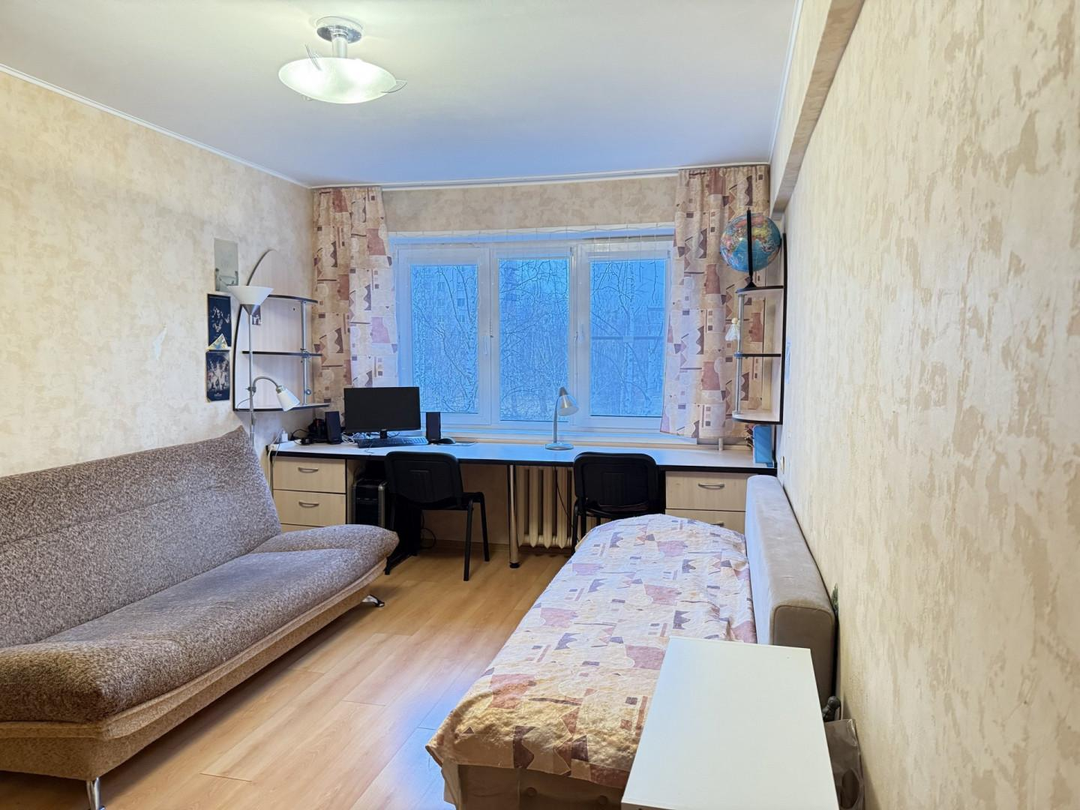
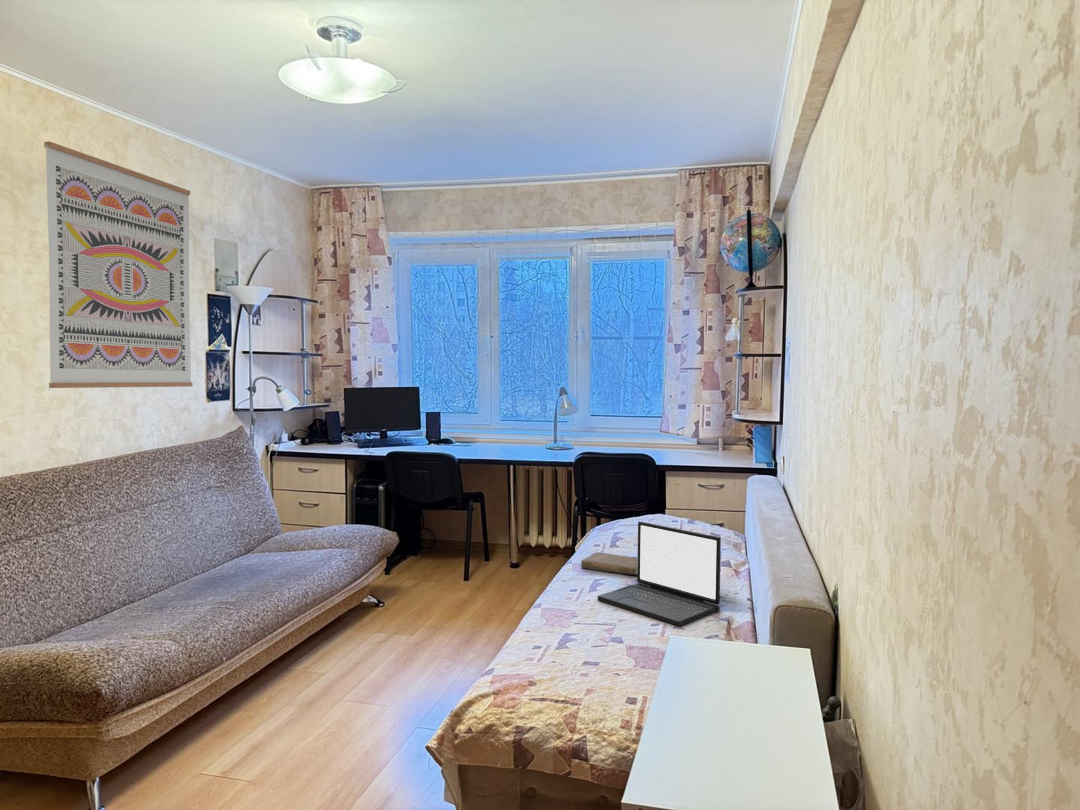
+ book (615, 563)
+ laptop (657, 569)
+ wall art (127, 278)
